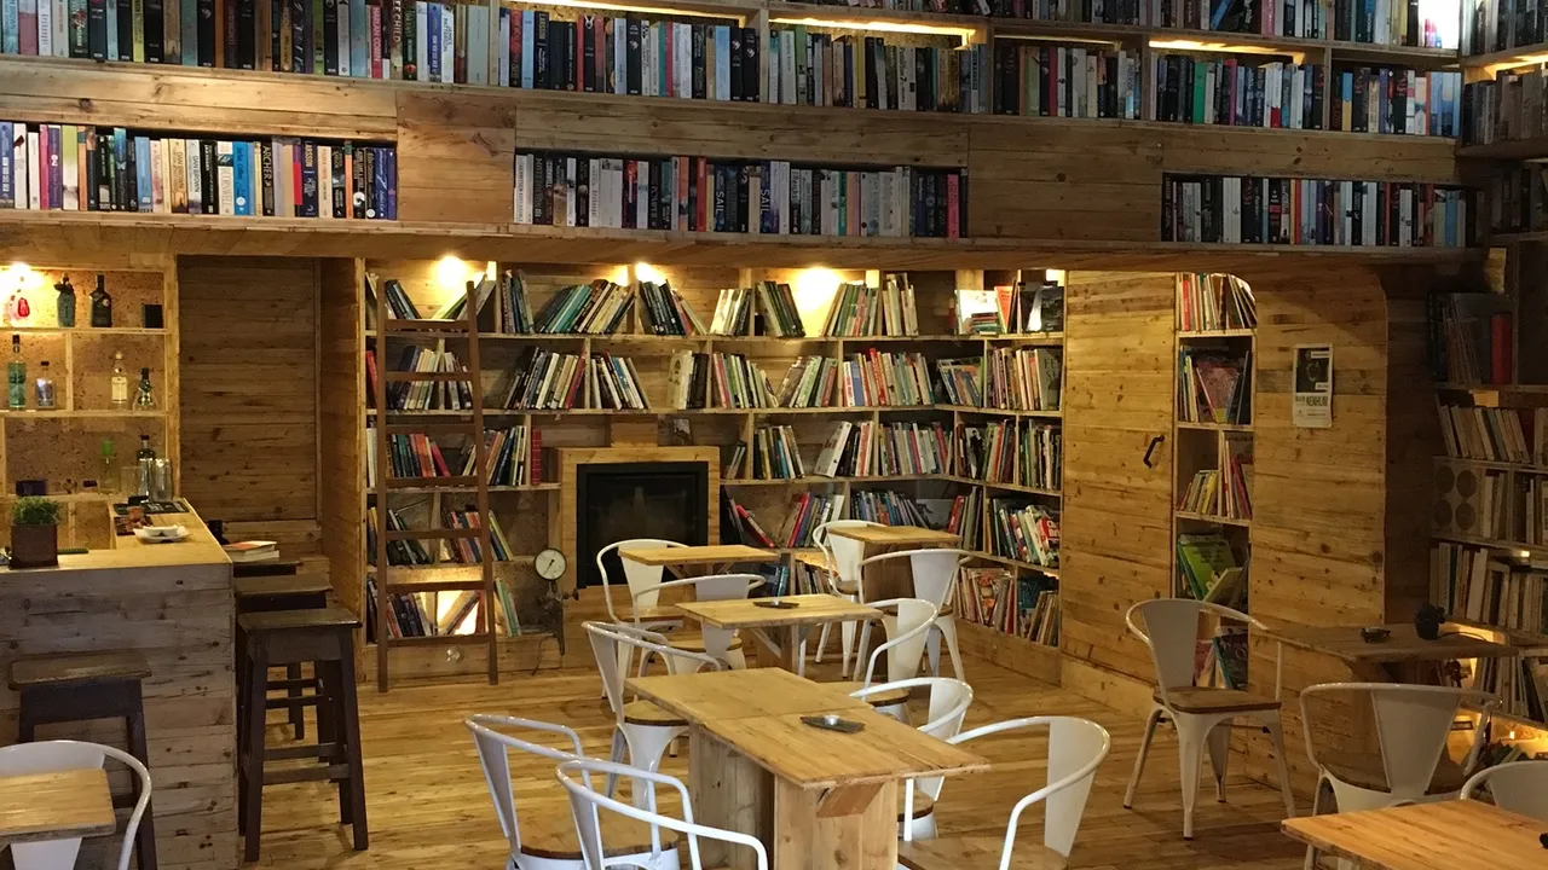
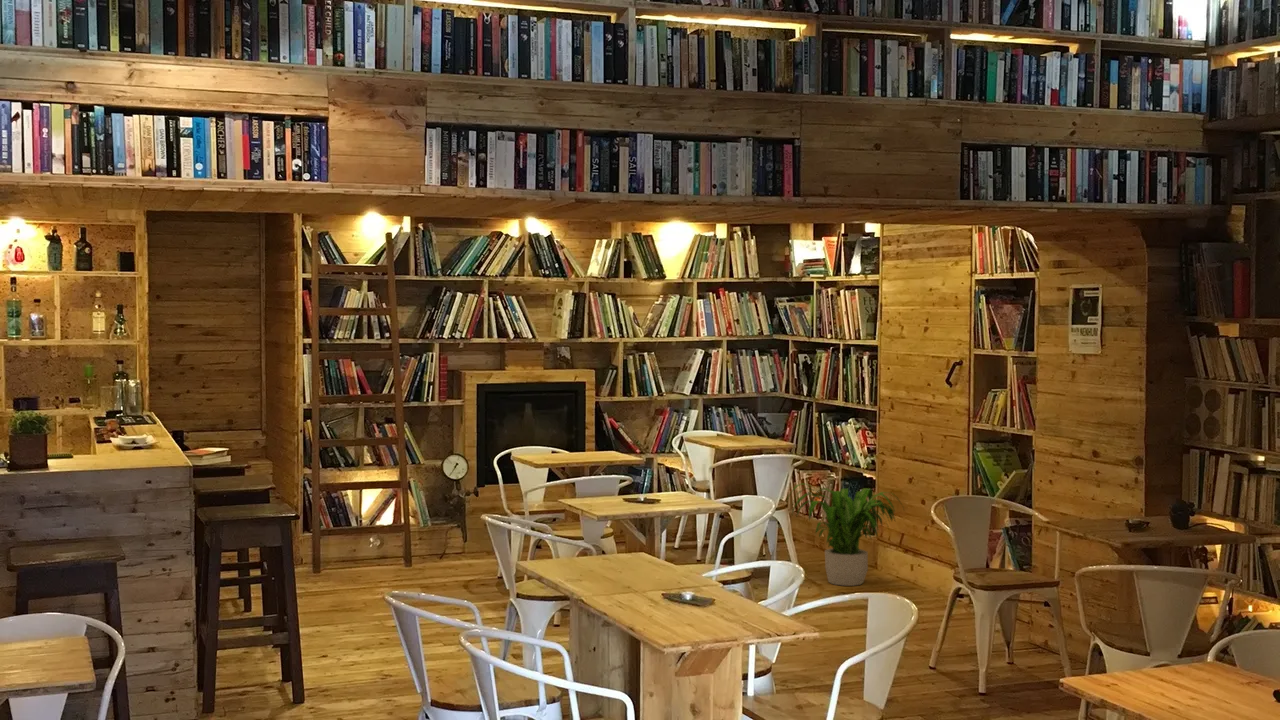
+ potted plant (847, 535)
